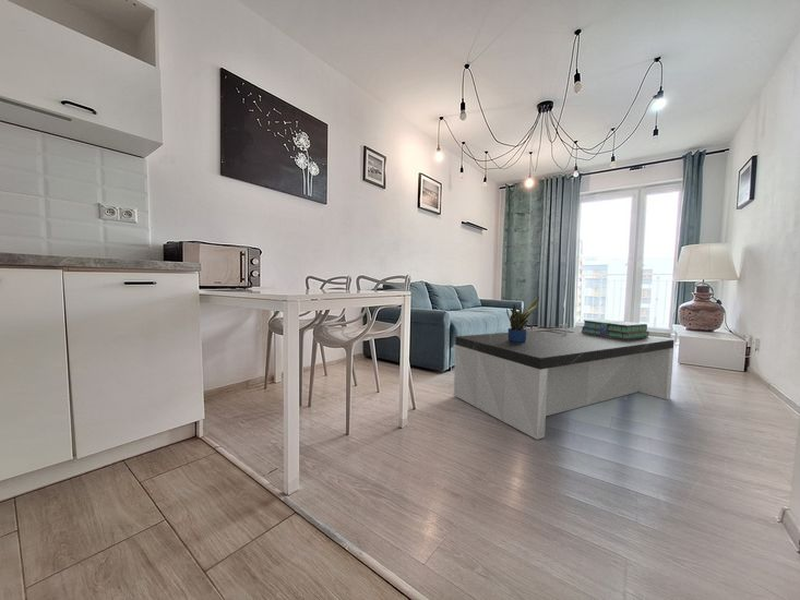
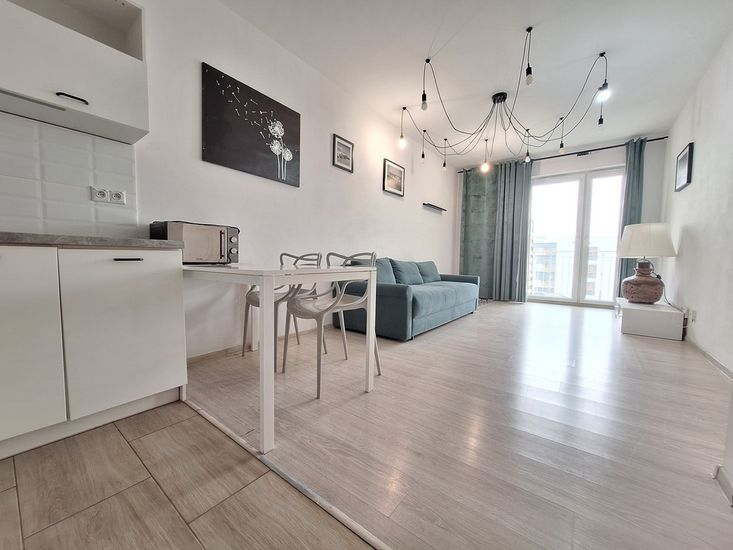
- coffee table (563, 362)
- potted plant (521, 317)
- stack of books (613, 327)
